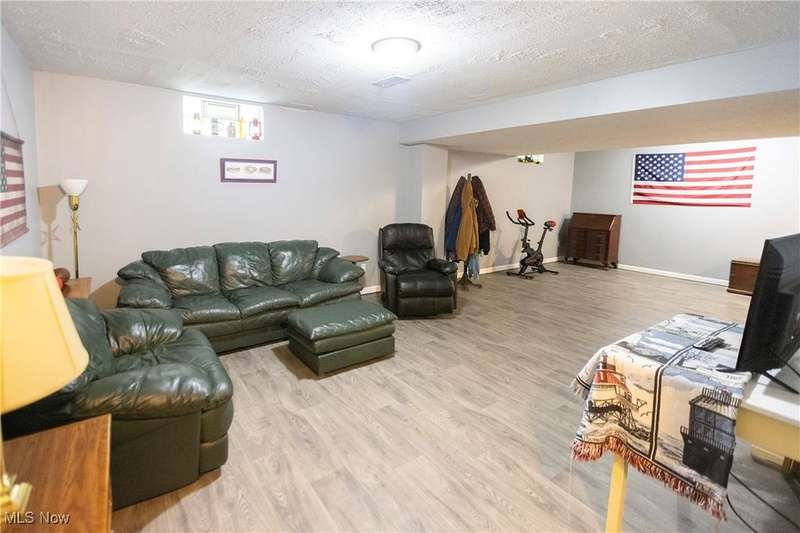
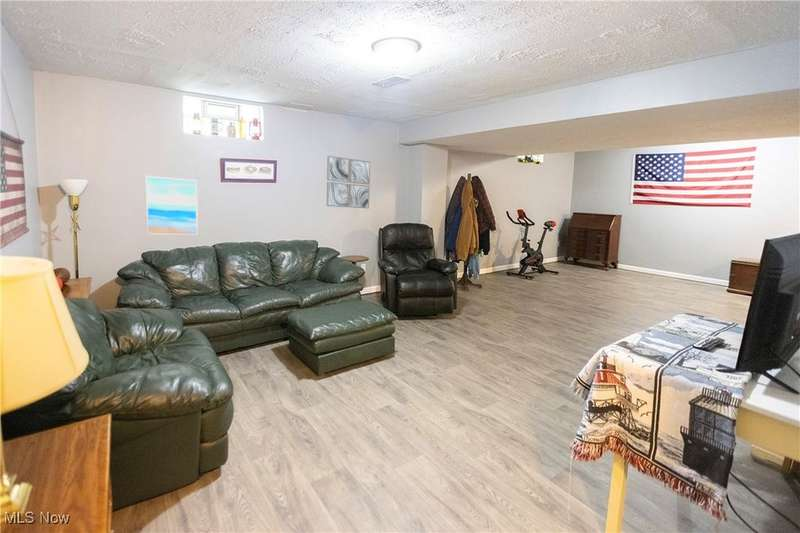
+ wall art (172, 206)
+ wall art (349, 182)
